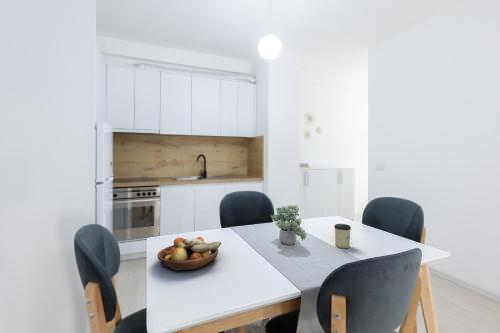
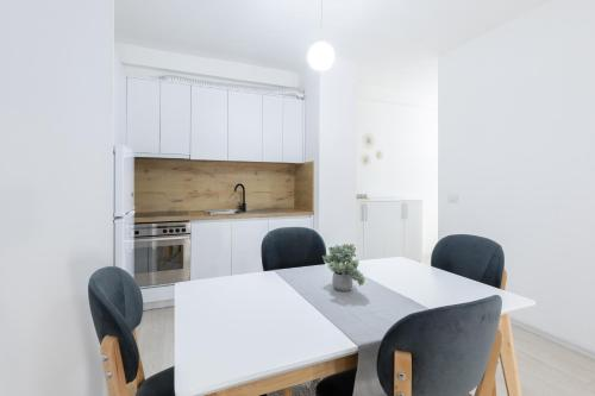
- fruit bowl (189, 248)
- cup (342, 235)
